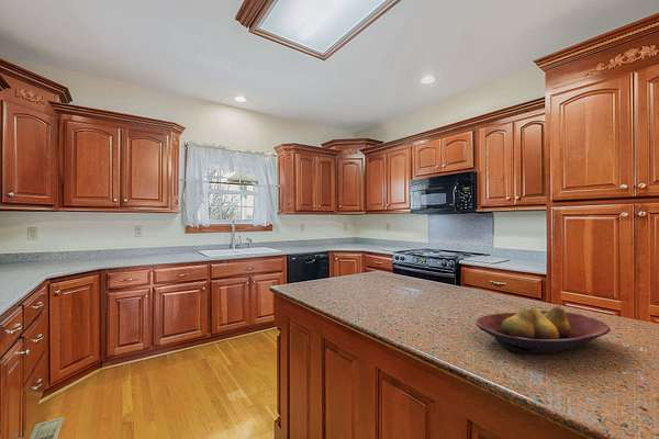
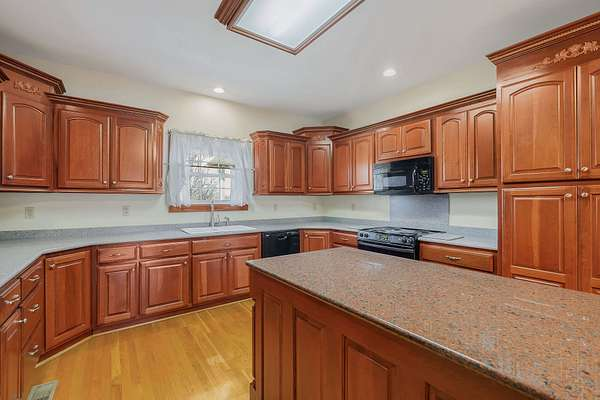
- fruit bowl (540, 325)
